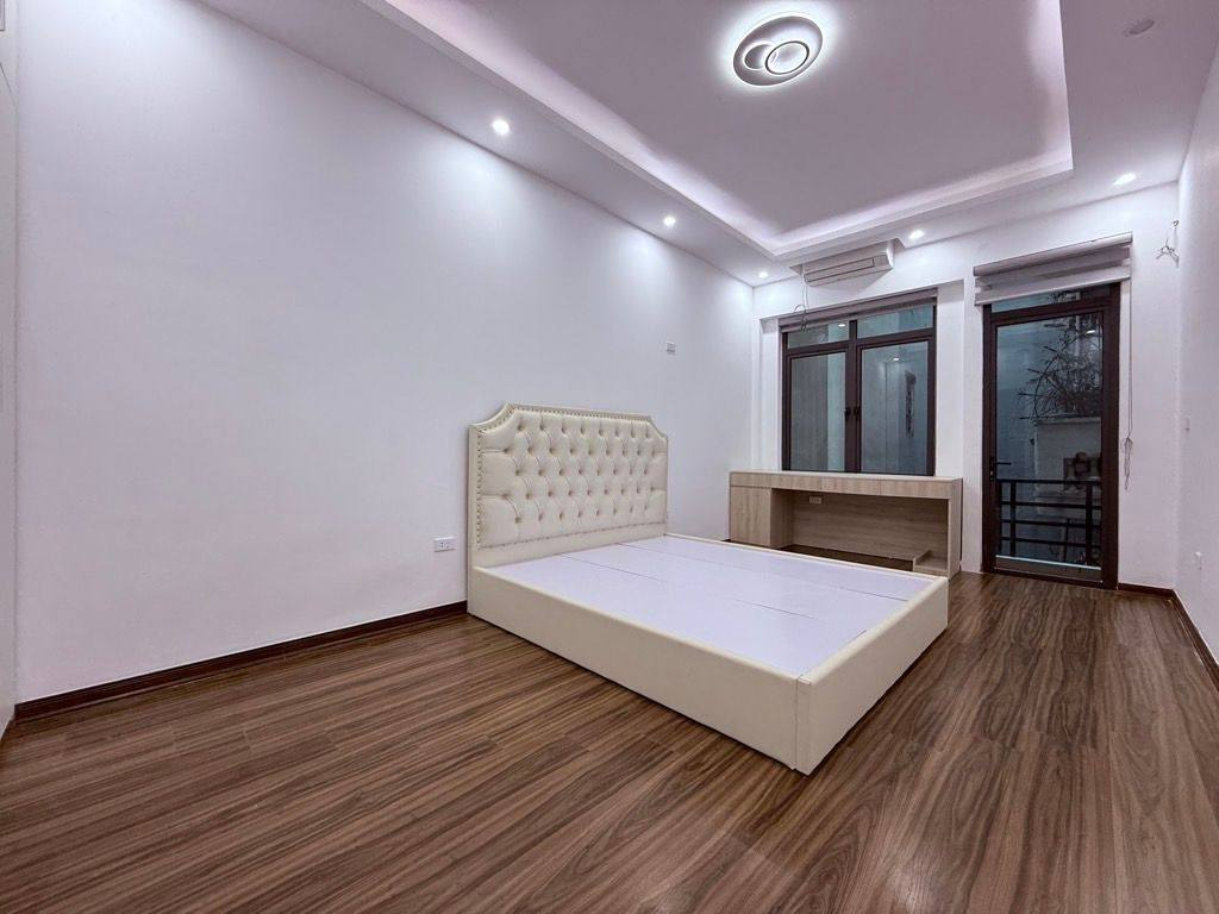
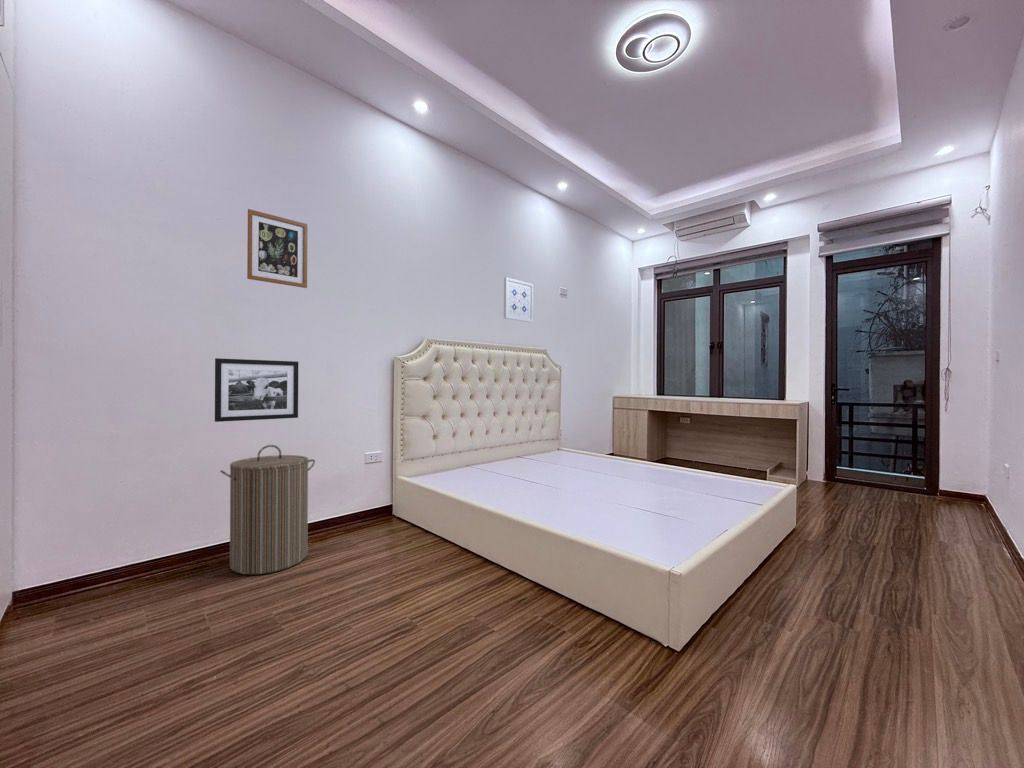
+ picture frame (258, 389)
+ wall art (278, 250)
+ wall art (518, 300)
+ laundry hamper (270, 502)
